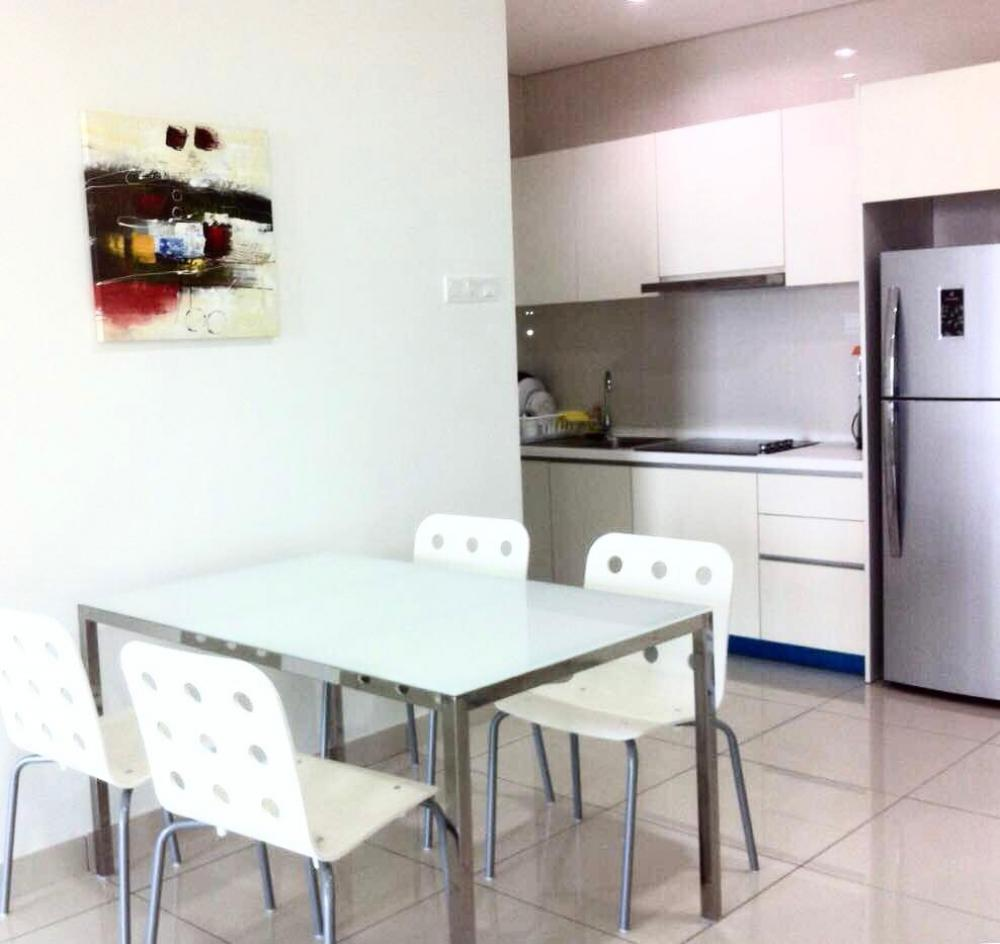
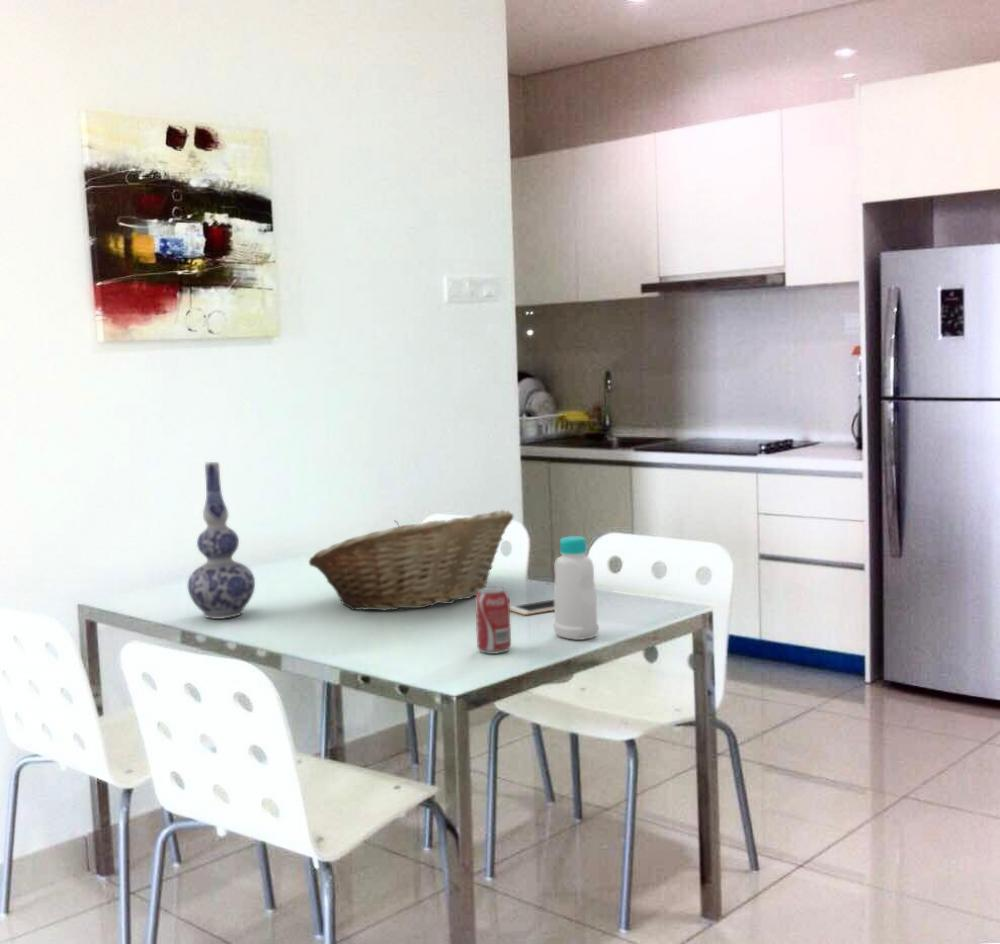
+ beverage can (493, 619)
+ fruit basket (415, 554)
+ bottle (574, 586)
+ vase (218, 539)
+ cell phone (546, 605)
